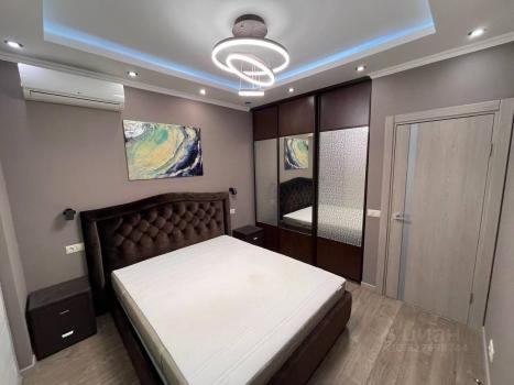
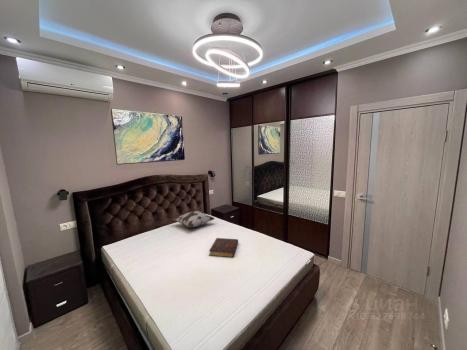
+ book (224, 246)
+ decorative pillow (193, 219)
